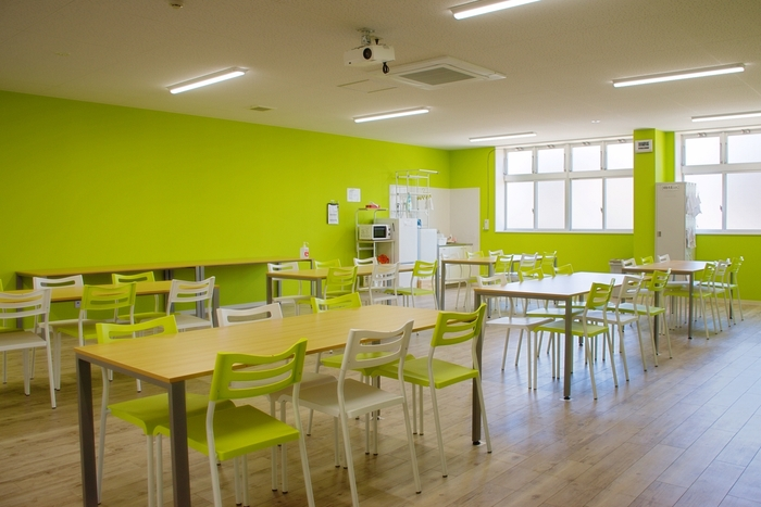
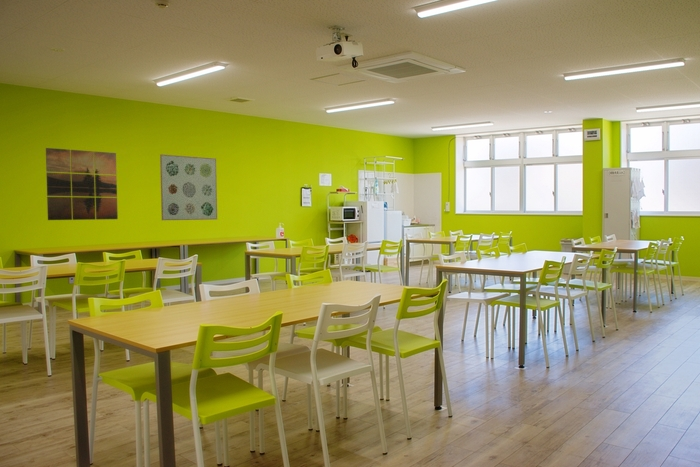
+ wall art (83, 185)
+ wall art (189, 188)
